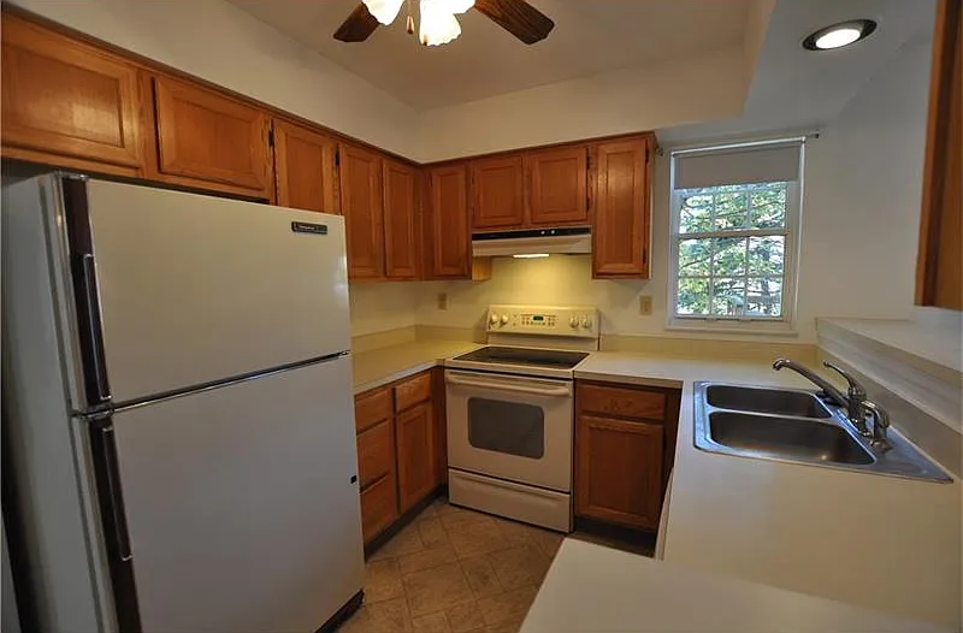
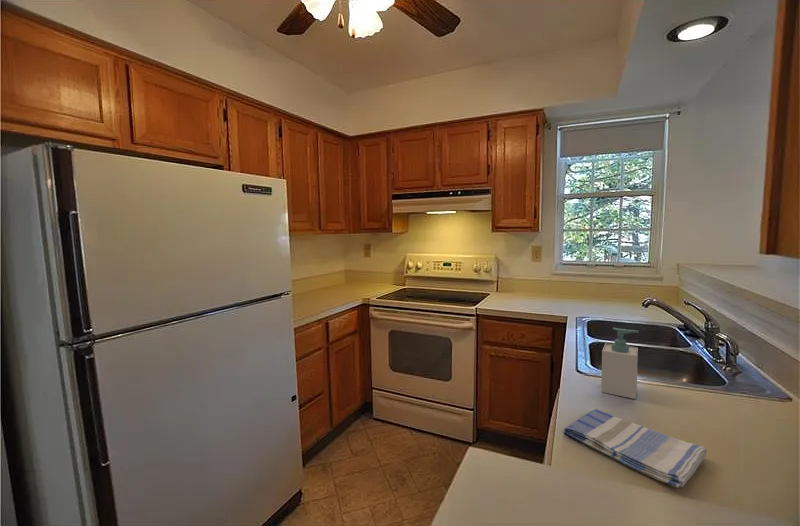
+ soap bottle (620, 359)
+ dish towel (631, 440)
